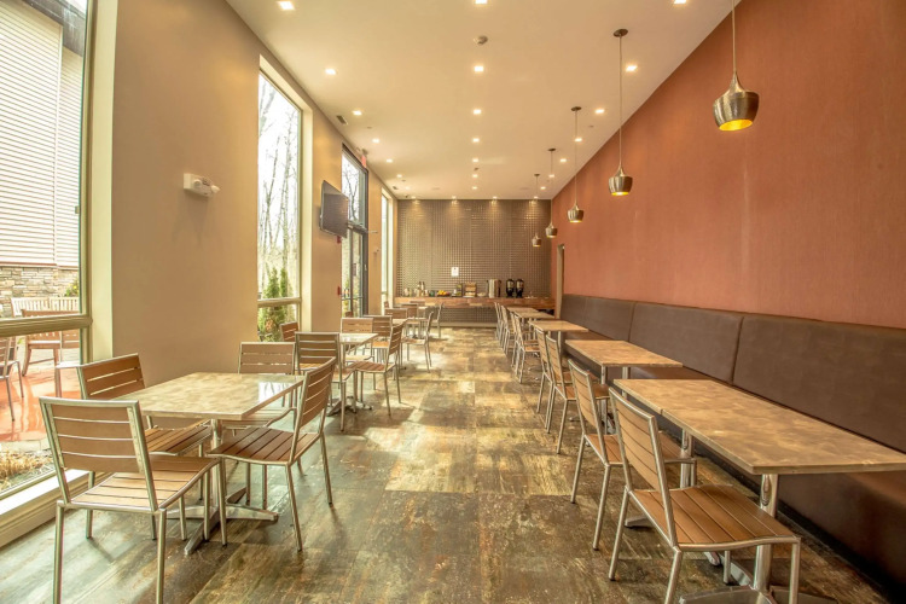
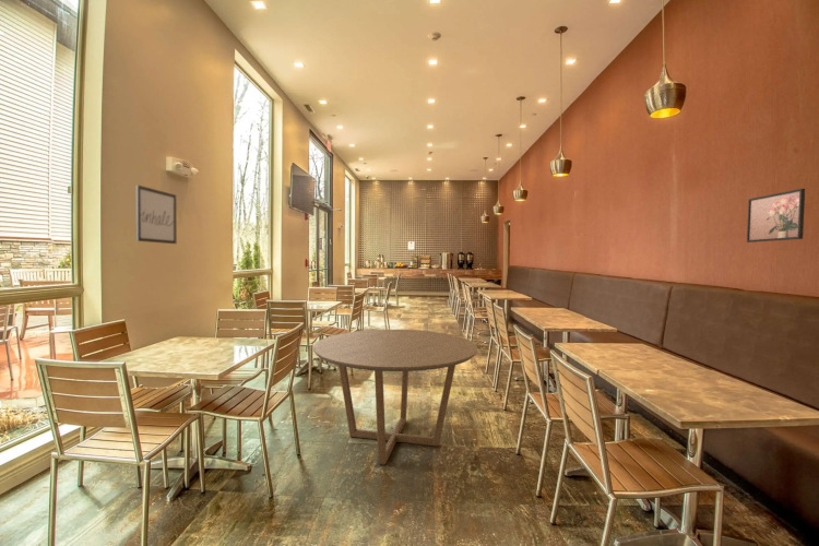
+ wall art (157, 216)
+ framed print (773, 217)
+ dining table (402, 392)
